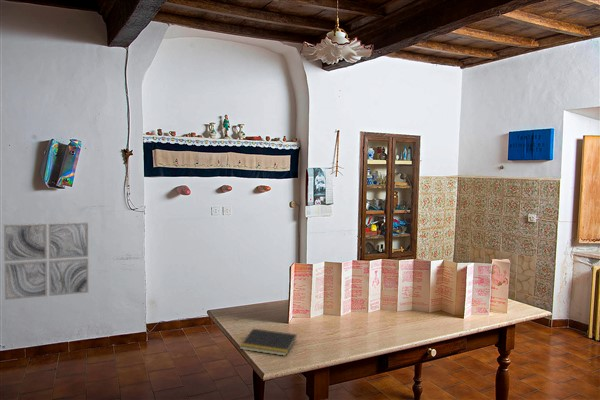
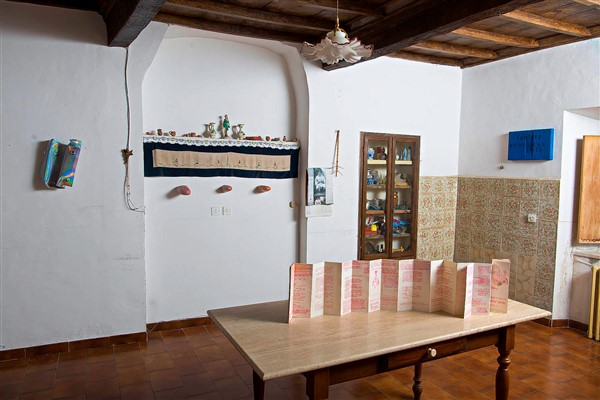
- wall art (49, 260)
- notepad (268, 341)
